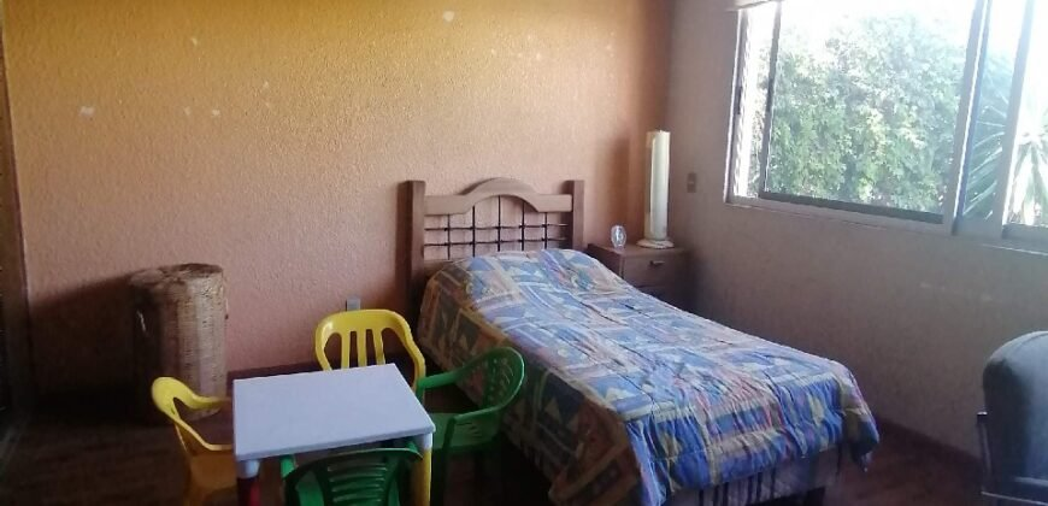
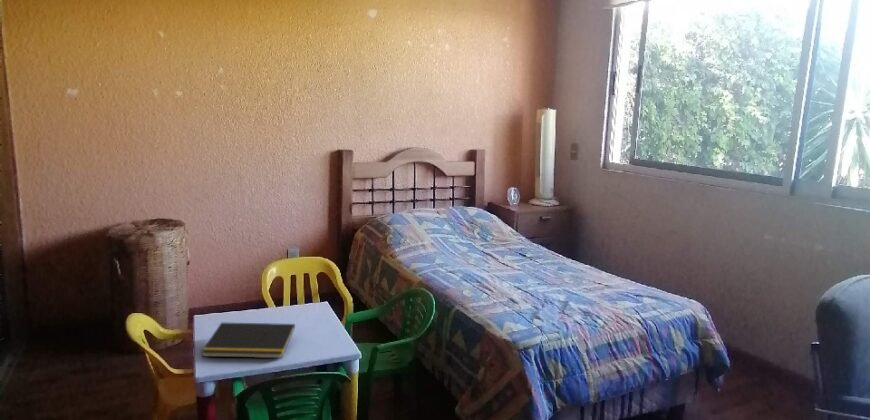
+ notepad (250, 339)
